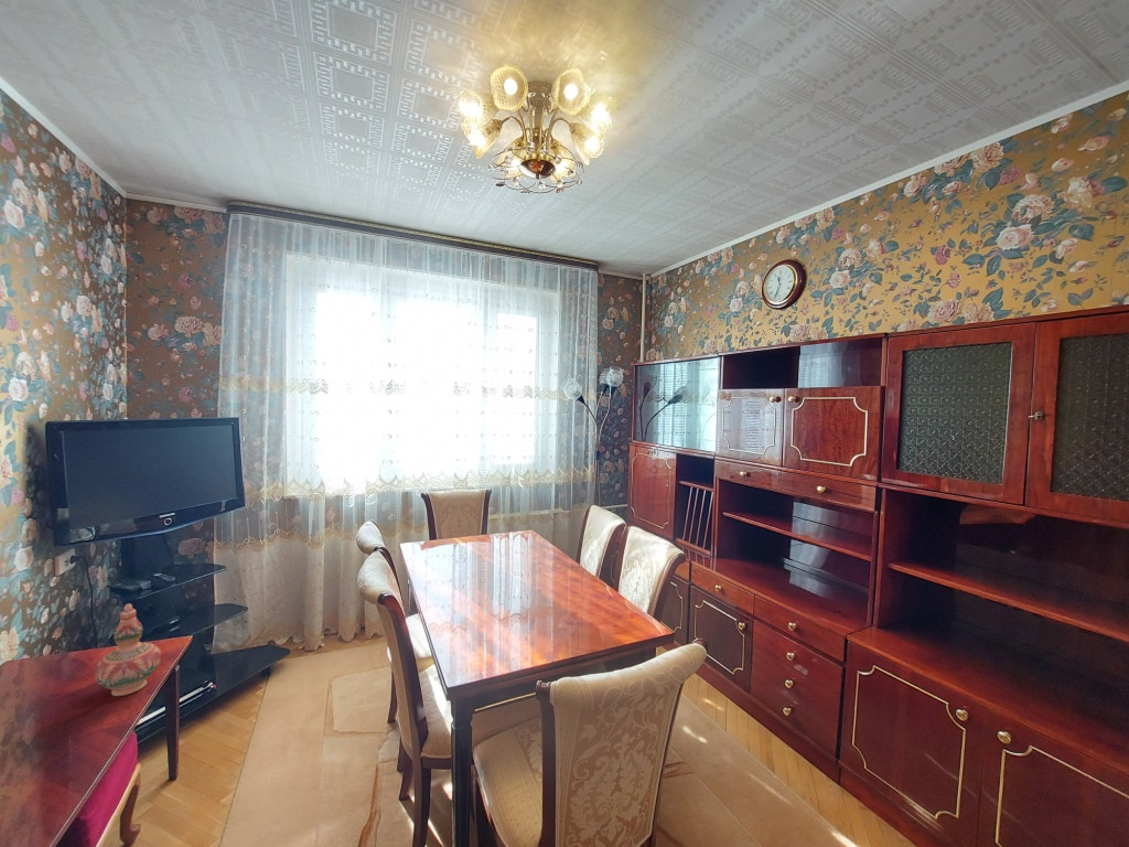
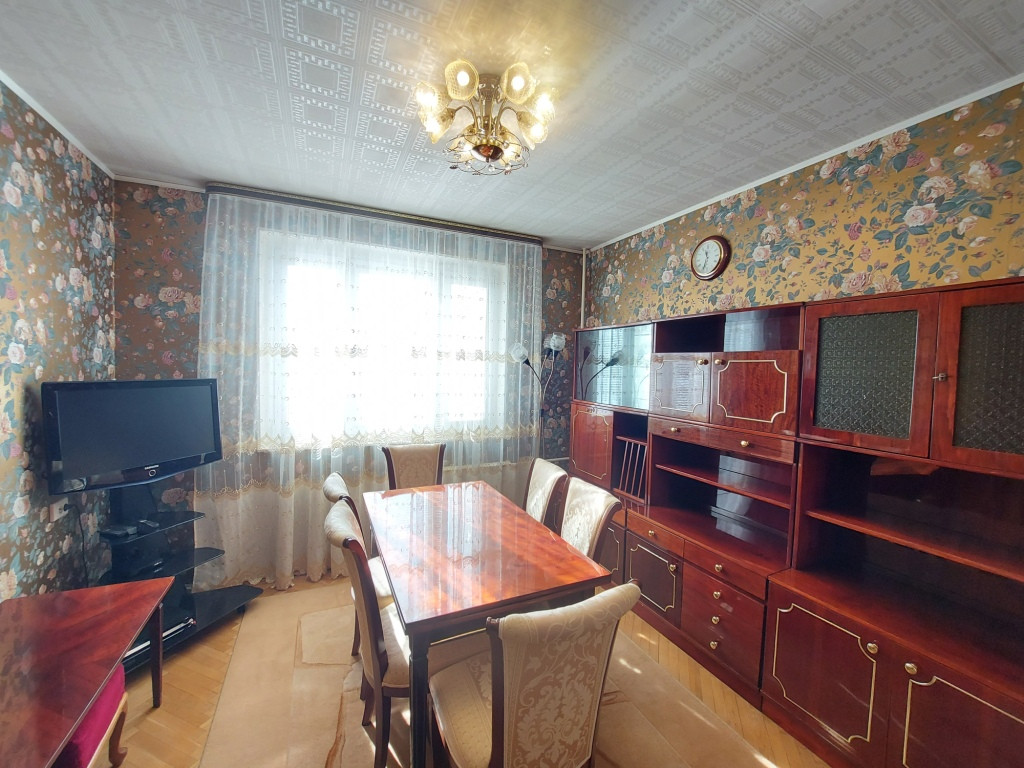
- decorative vase (128, 645)
